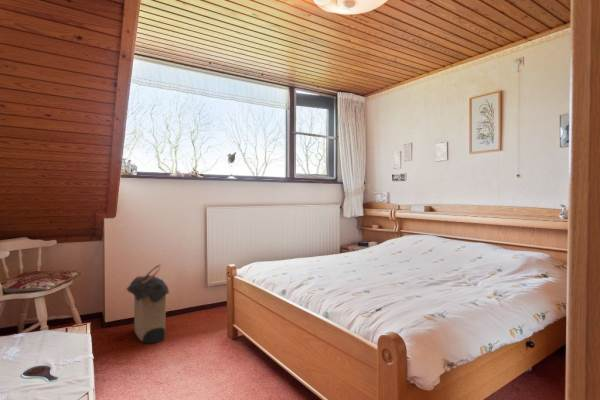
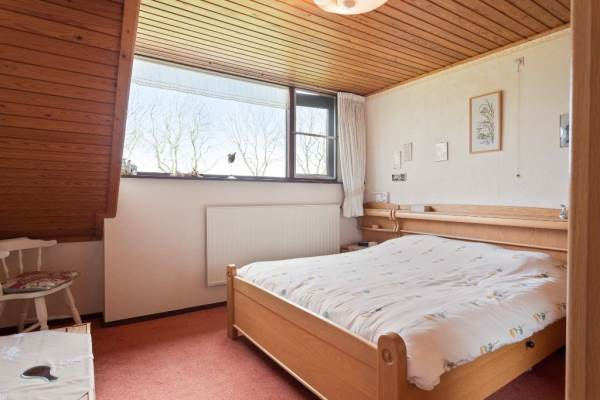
- laundry hamper (147, 299)
